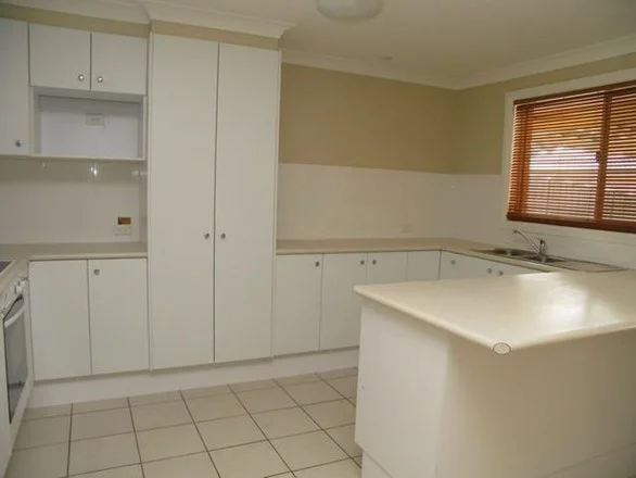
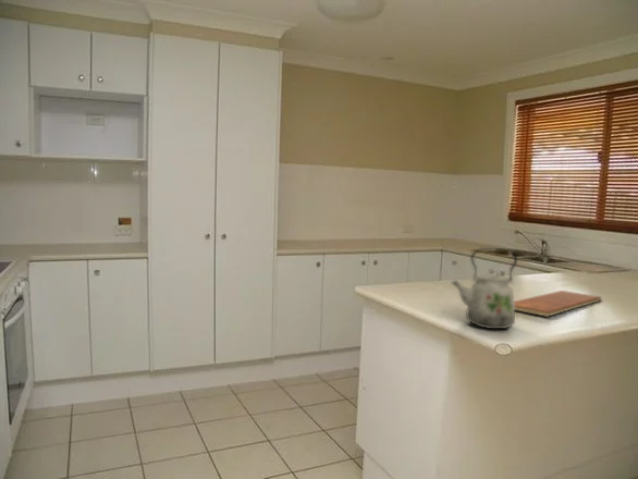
+ chopping board (555, 302)
+ kettle (482, 286)
